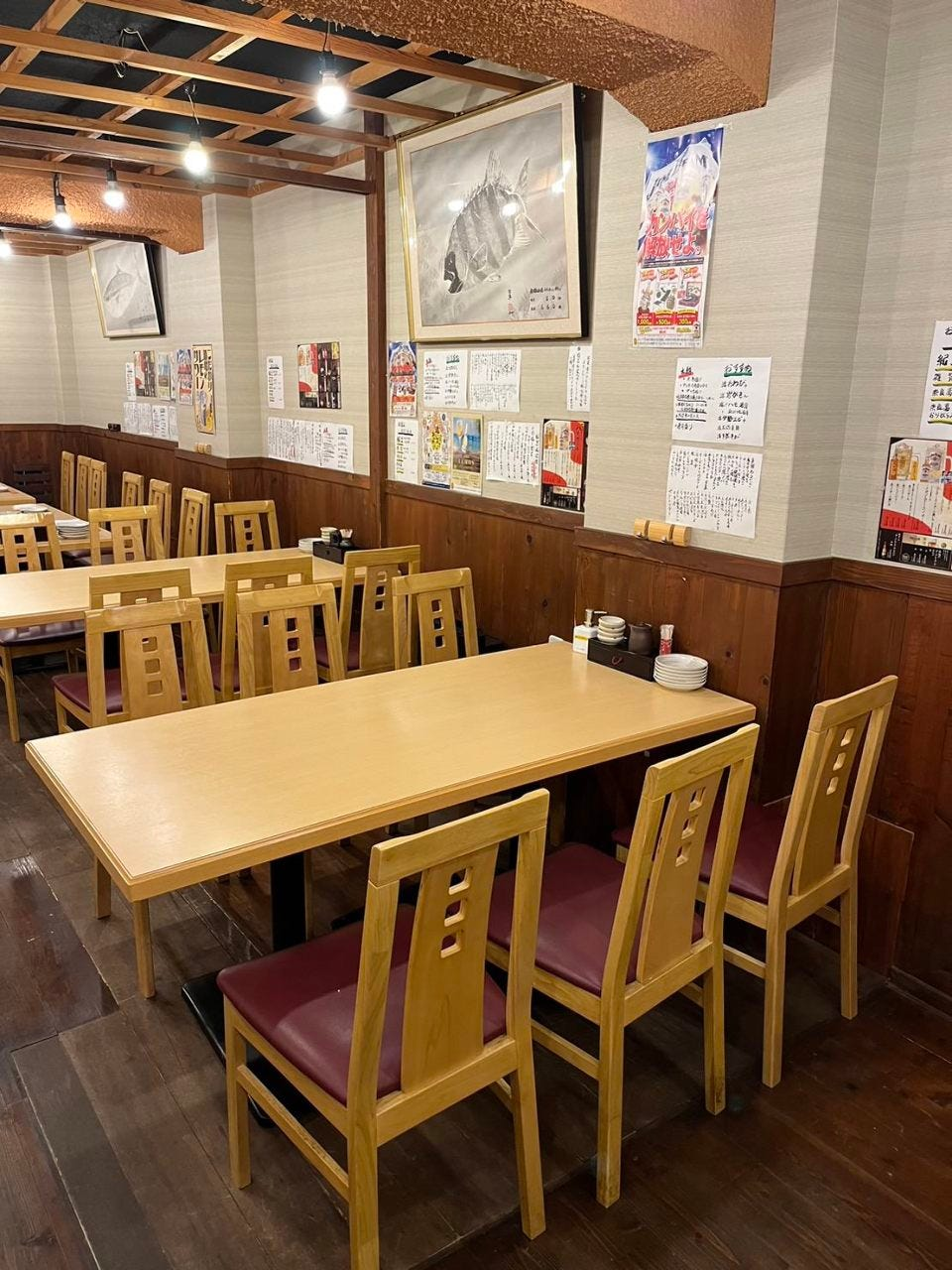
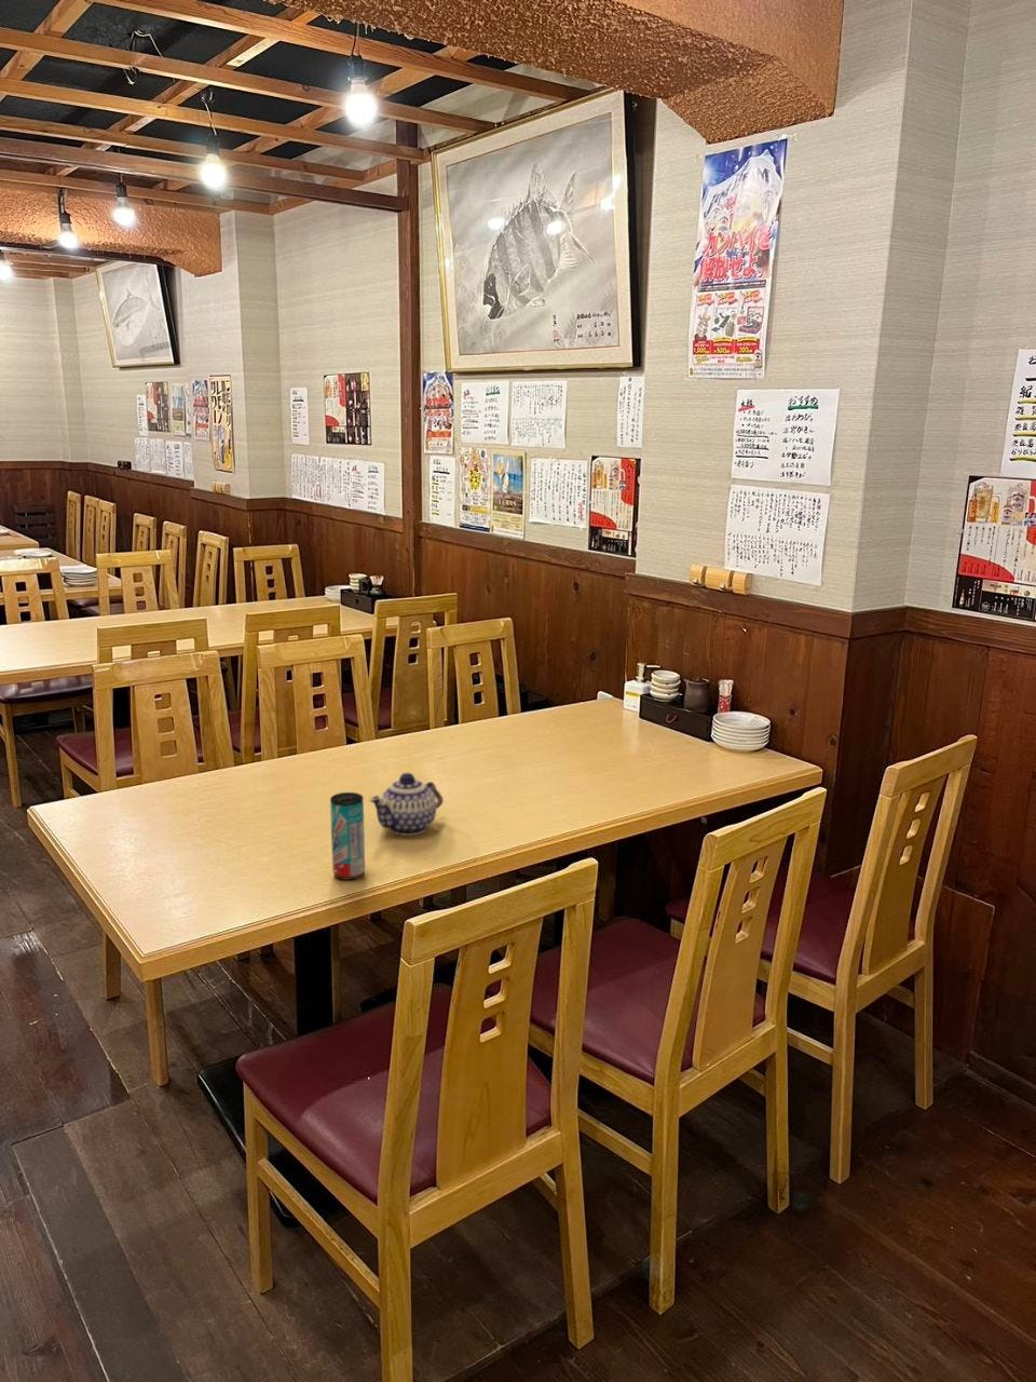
+ beverage can (347, 836)
+ teapot (407, 801)
